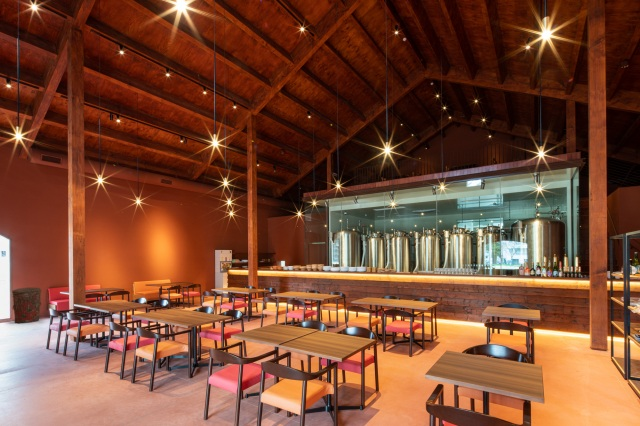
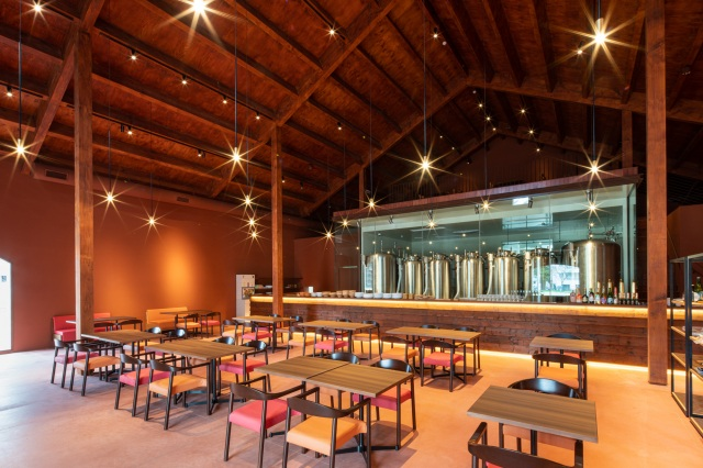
- trash can (26, 305)
